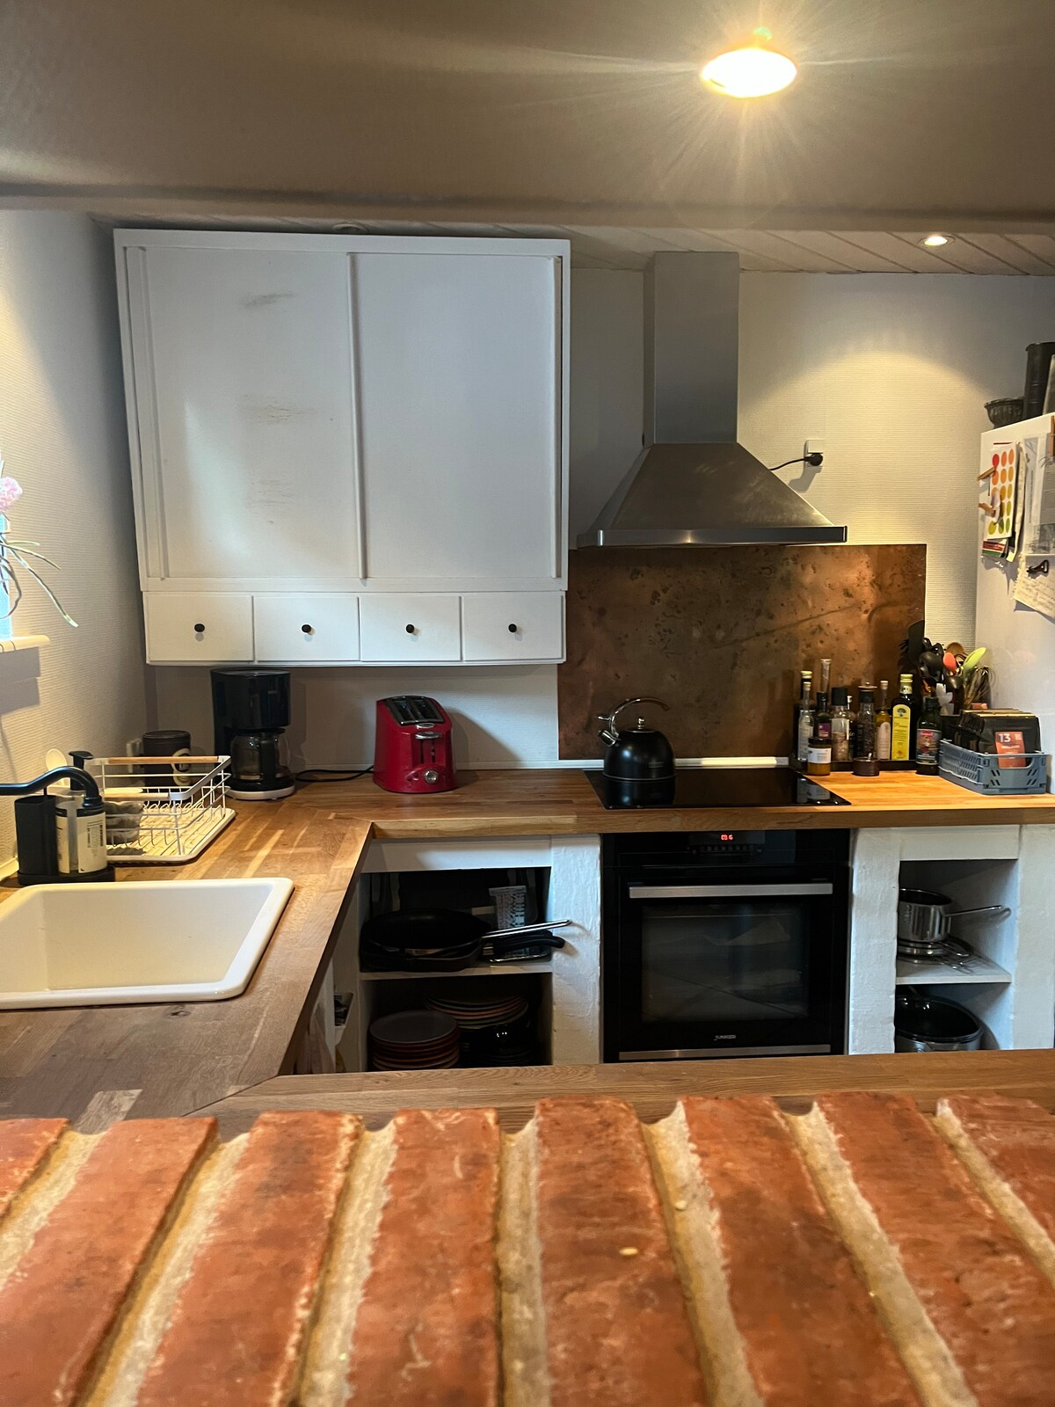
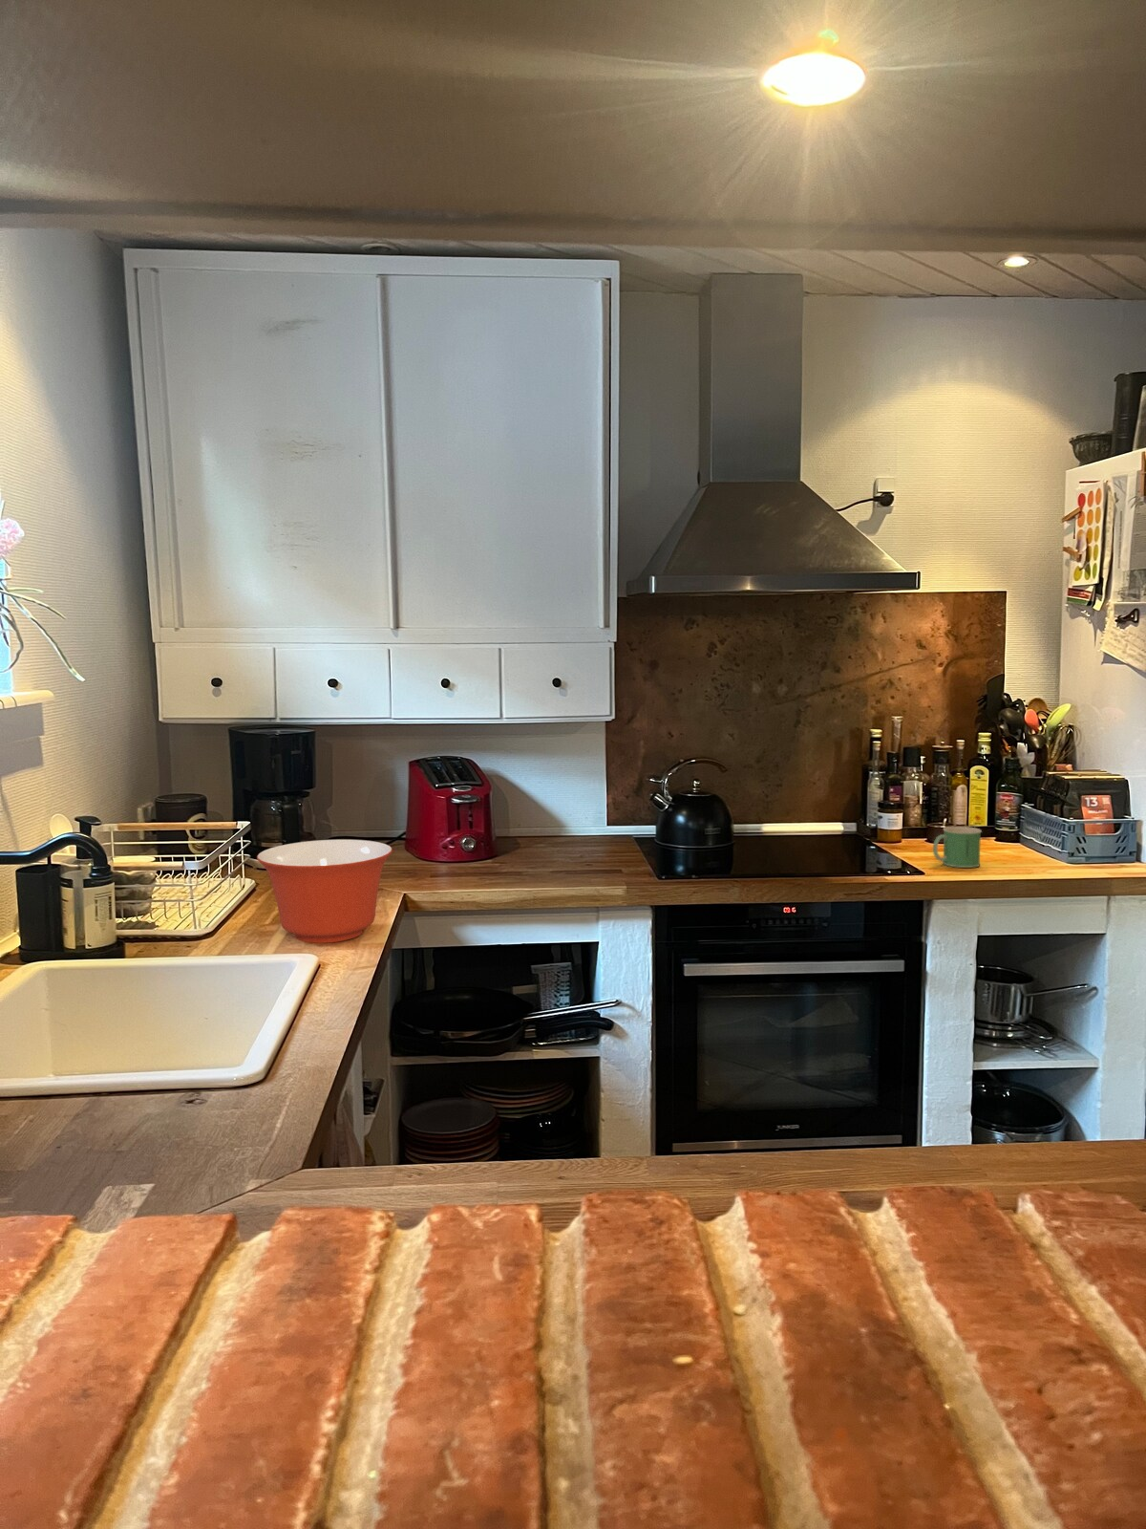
+ mixing bowl (326, 892)
+ mug (956, 846)
